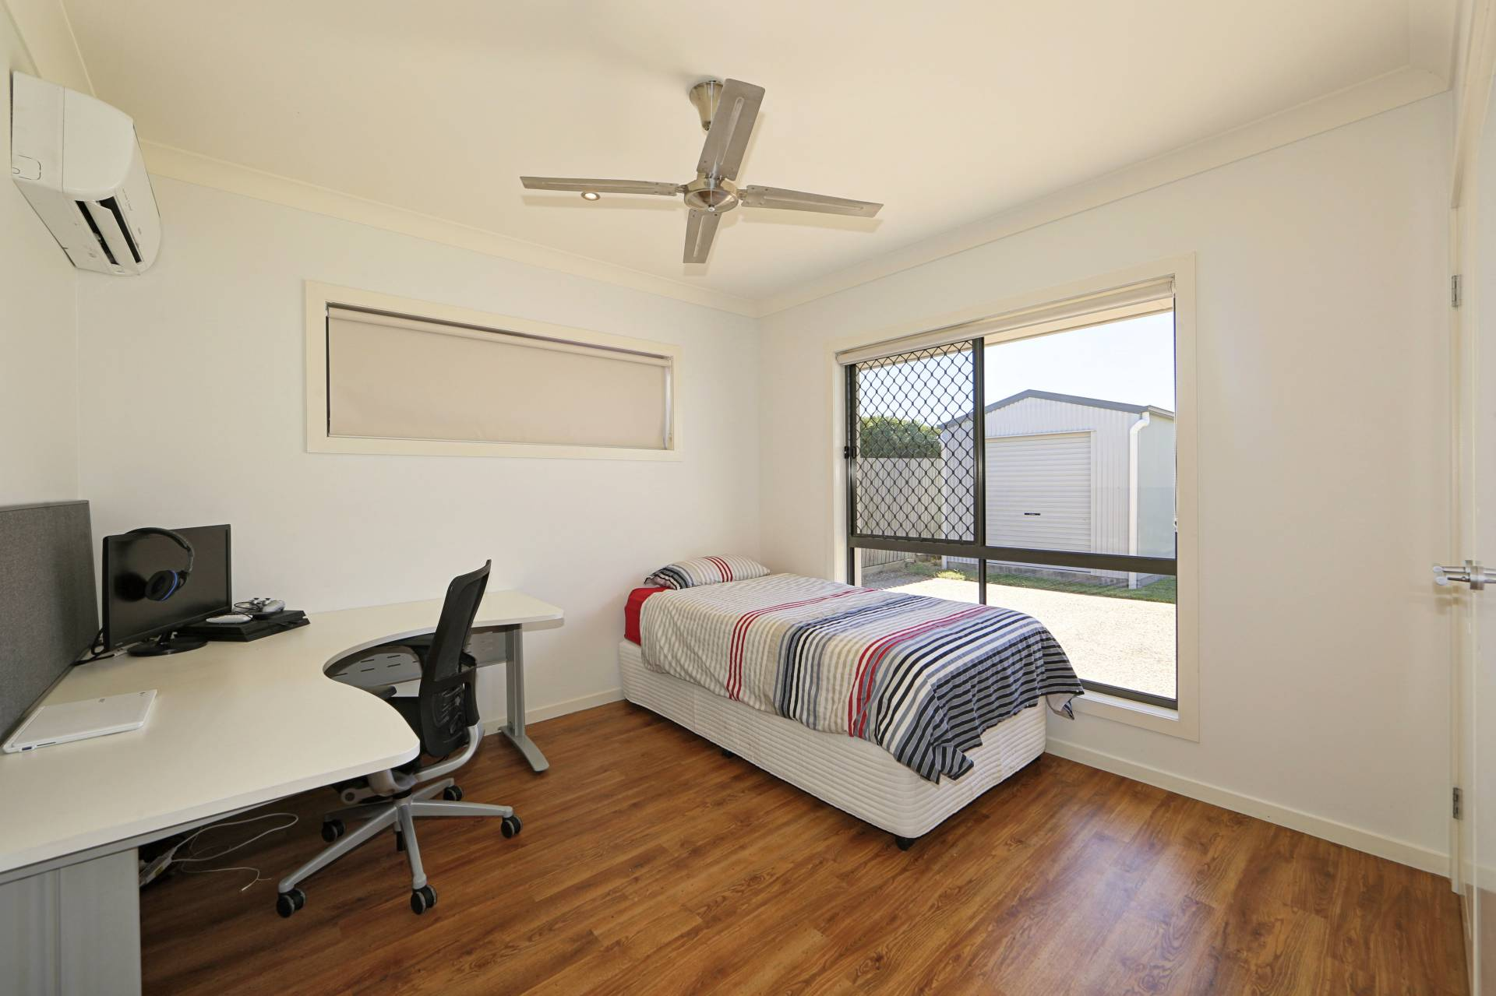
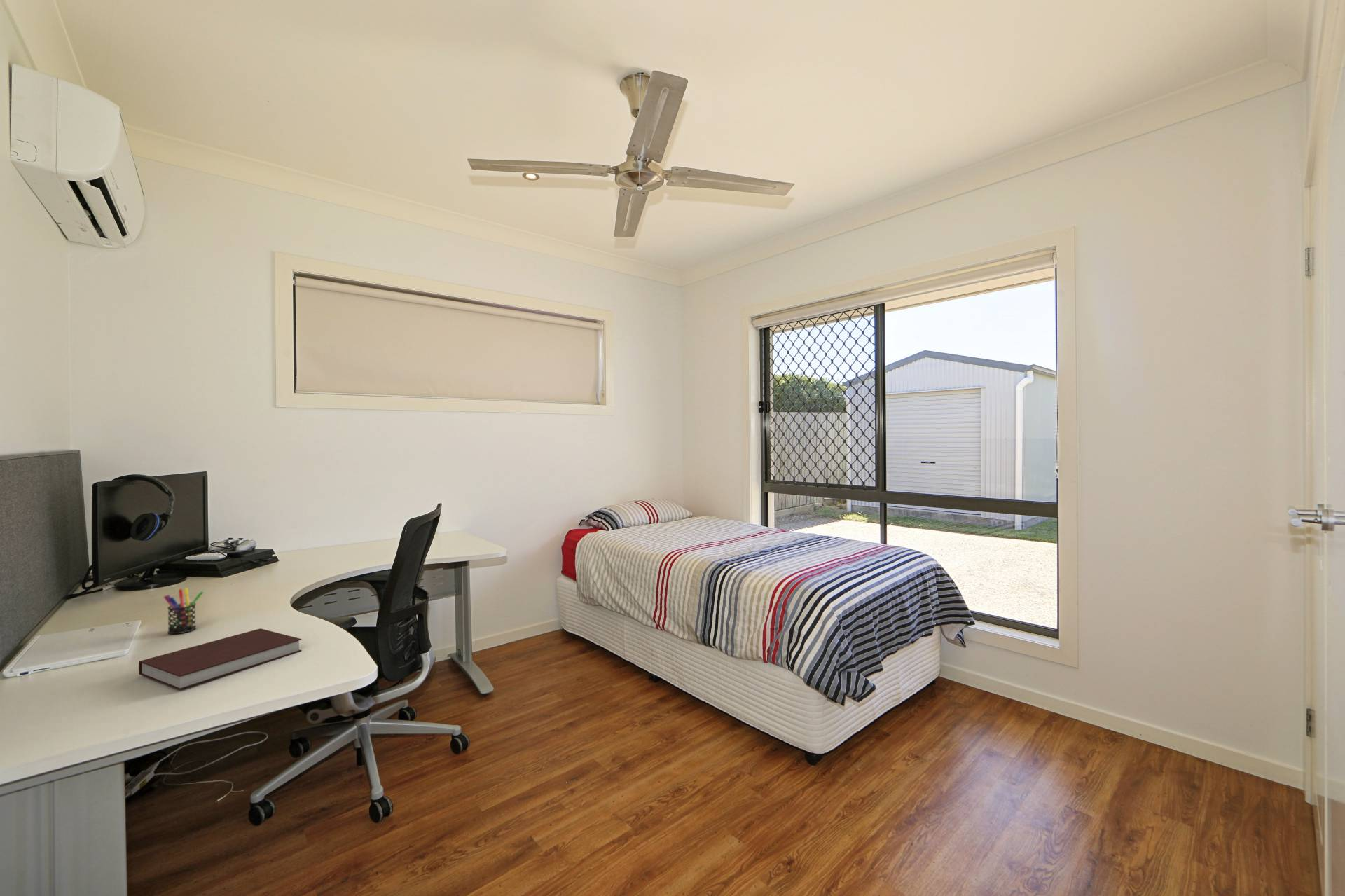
+ pen holder (185, 608)
+ notebook (224, 656)
